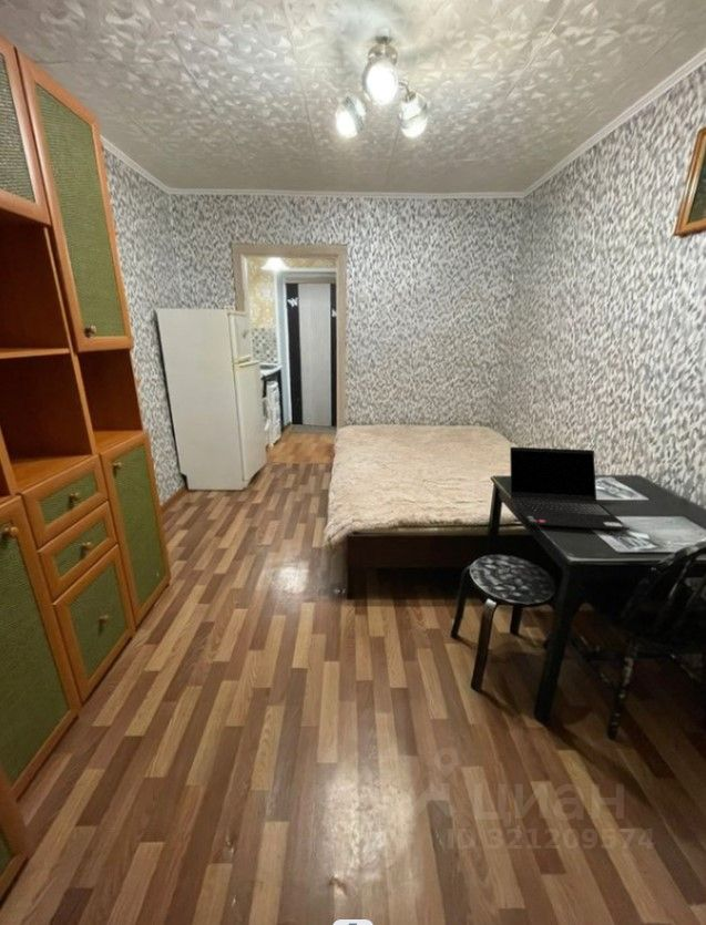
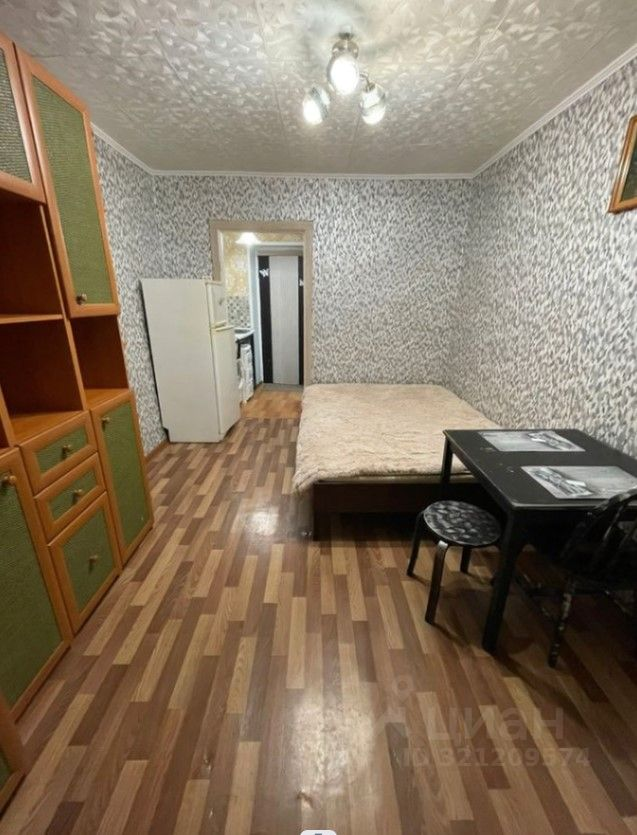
- laptop computer (563, 485)
